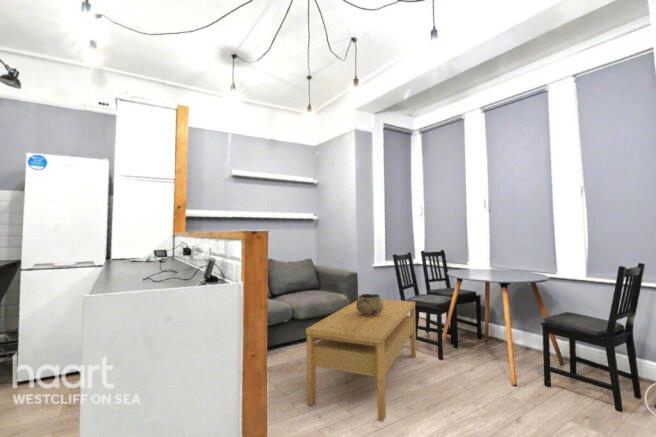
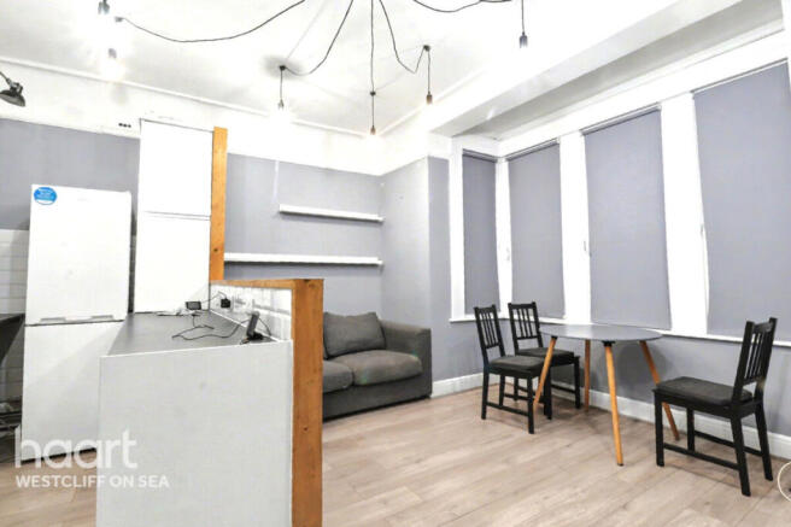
- coffee table (370, 344)
- decorative bowl (369, 304)
